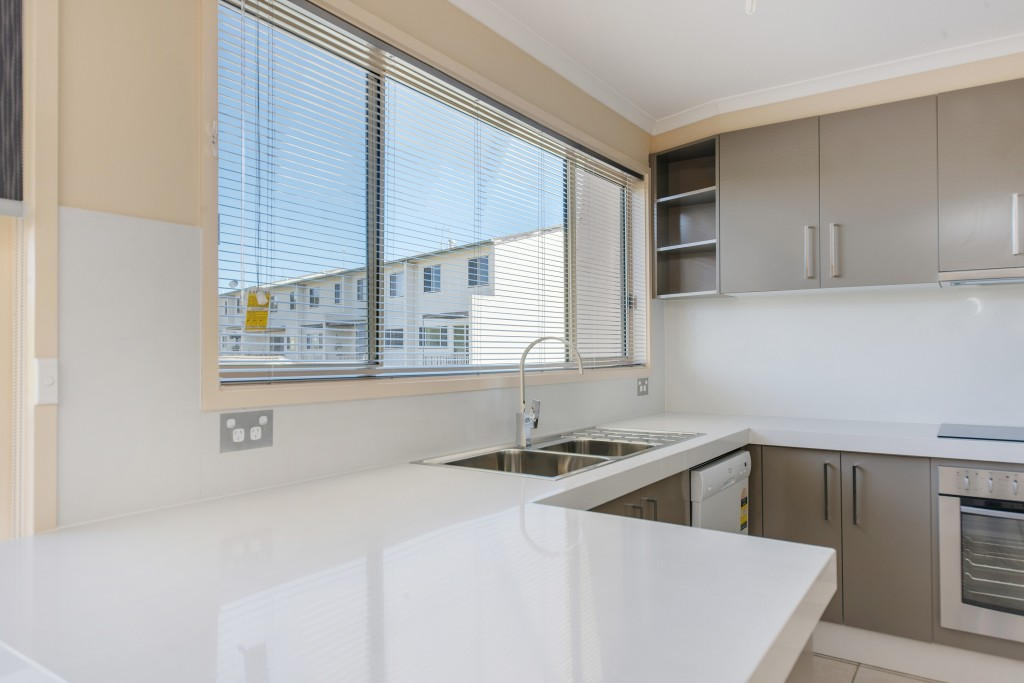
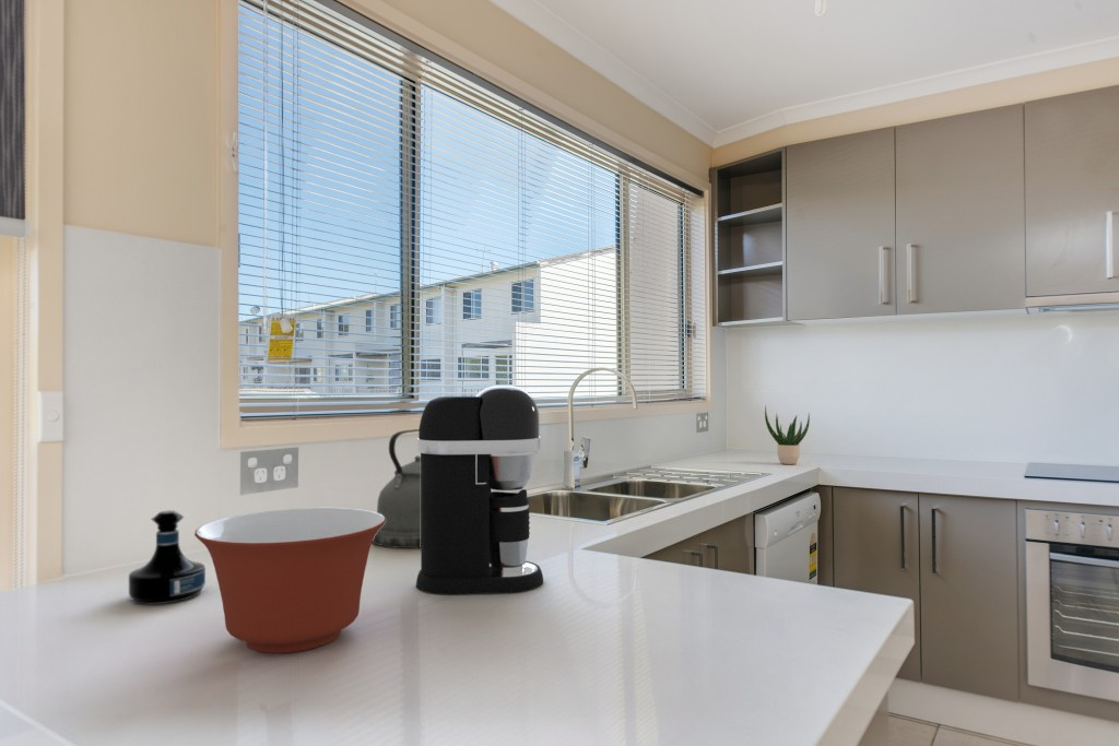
+ mixing bowl (294, 579)
+ coffee maker (480, 484)
+ tequila bottle (167, 553)
+ potted plant (787, 434)
+ kettle (420, 482)
